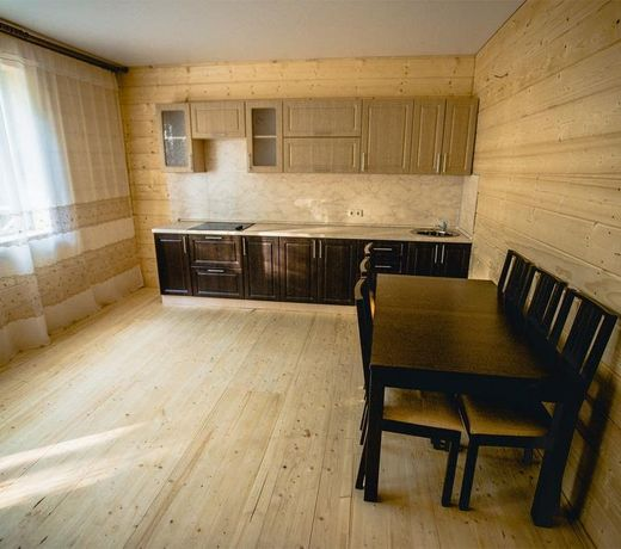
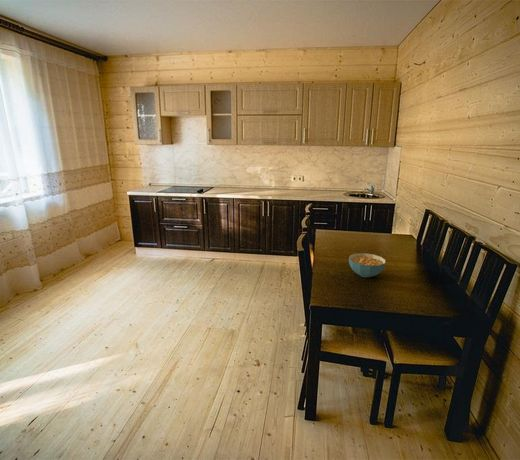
+ cereal bowl (366, 267)
